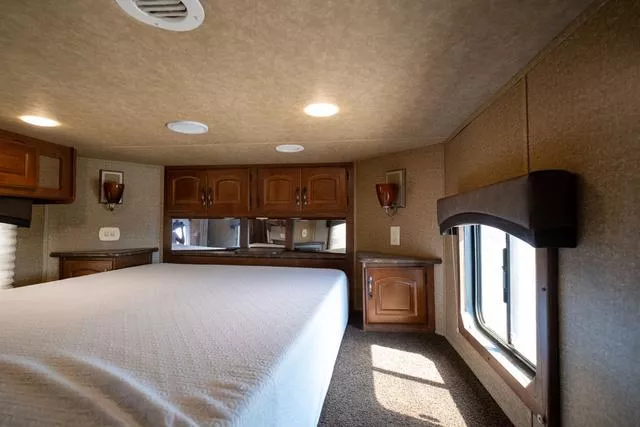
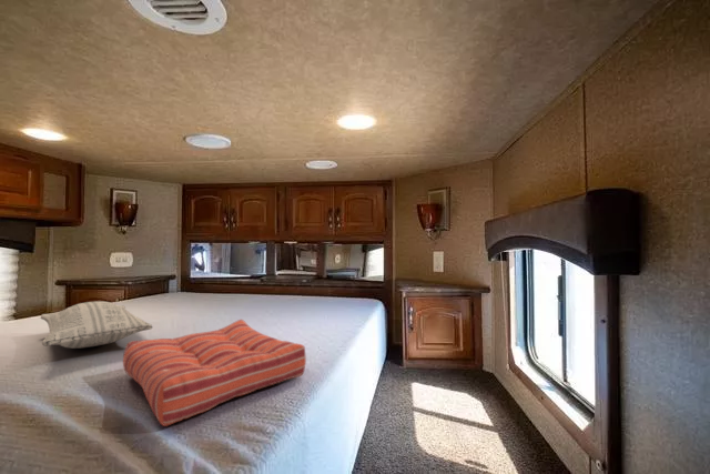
+ pillow (92, 323)
+ seat cushion (214, 359)
